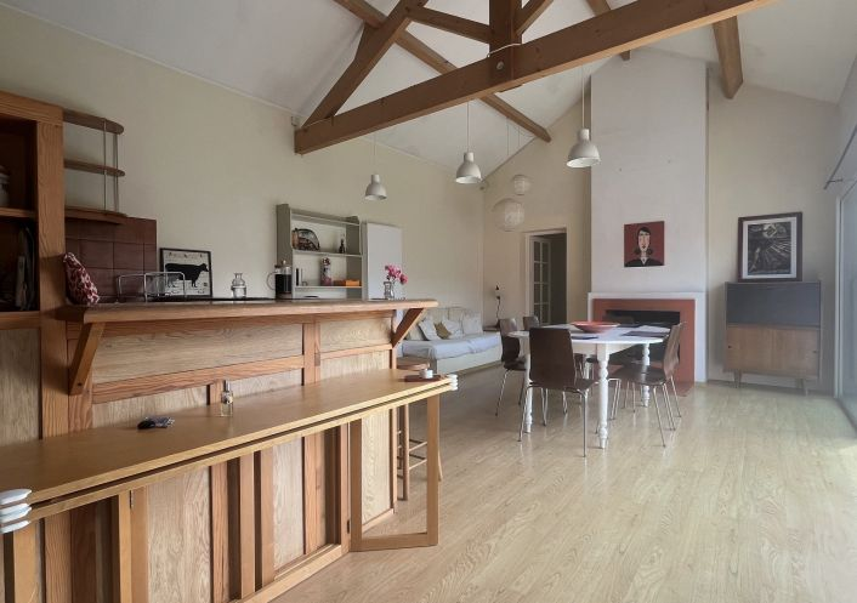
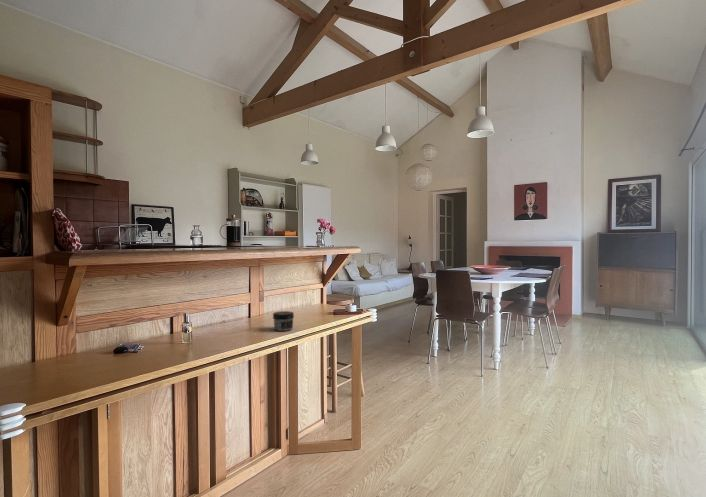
+ jar (283, 321)
